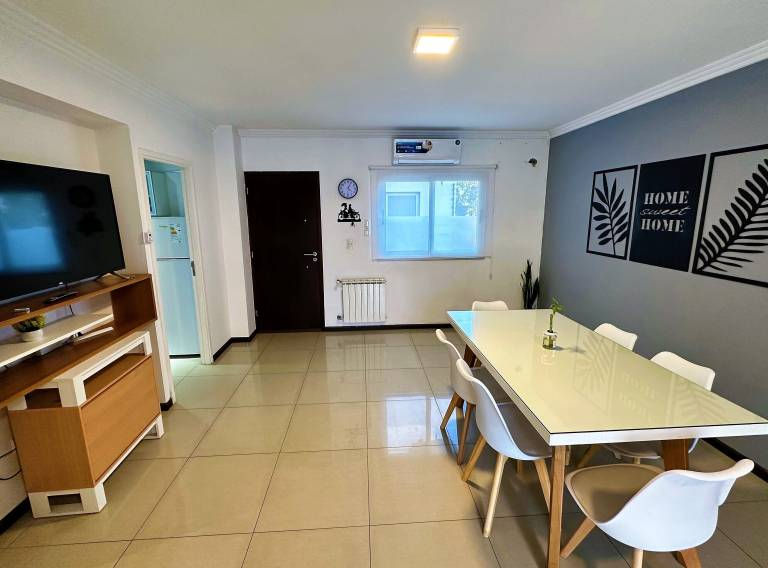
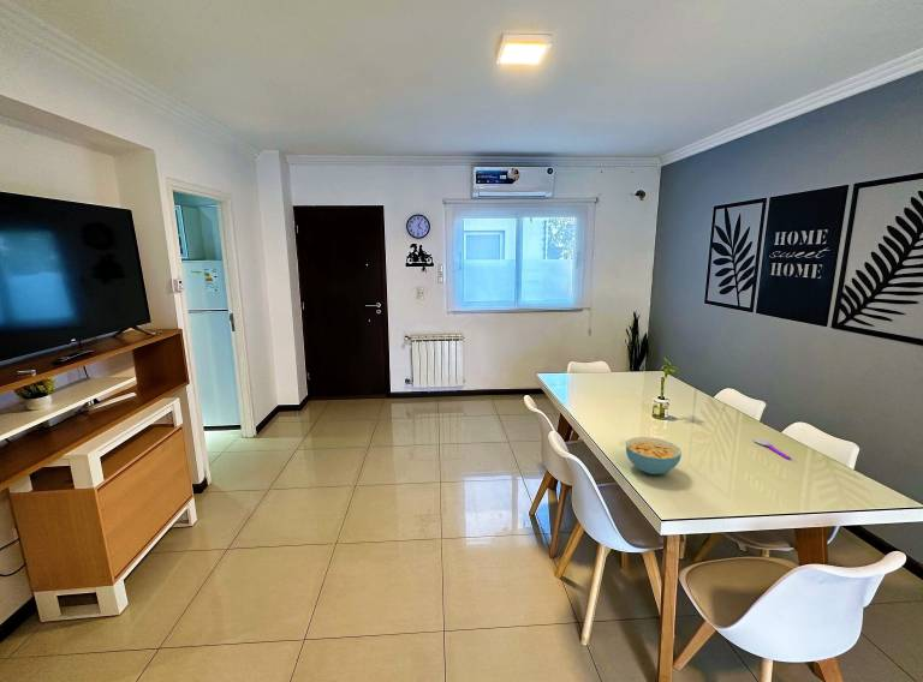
+ cereal bowl (651, 459)
+ spoon (772, 447)
